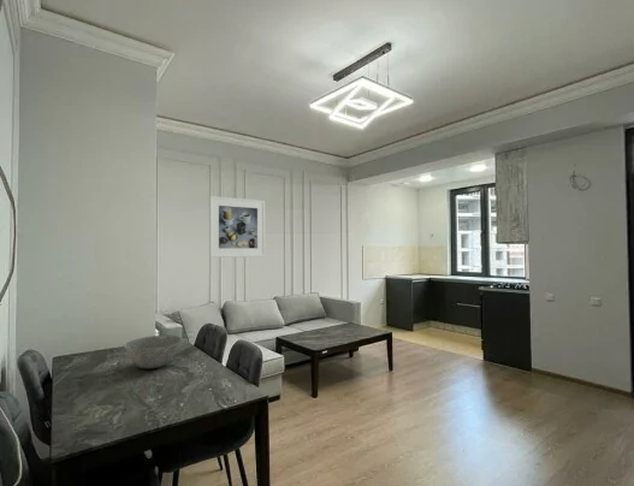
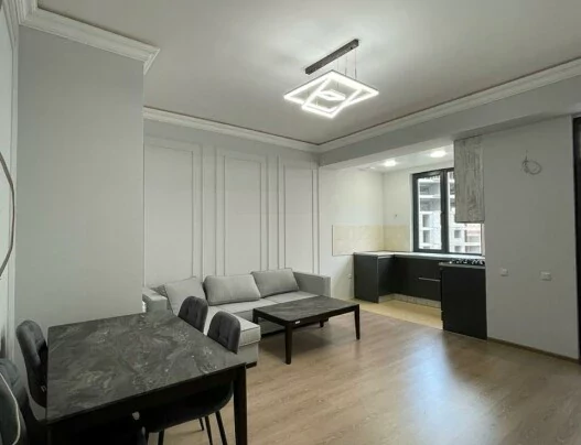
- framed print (238, 227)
- bowl (153, 354)
